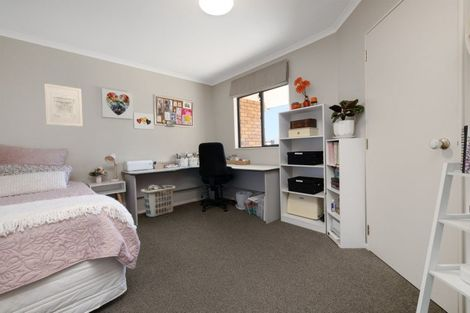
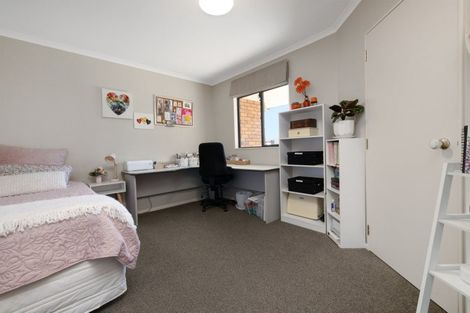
- wall art (64, 105)
- clothes hamper (159, 198)
